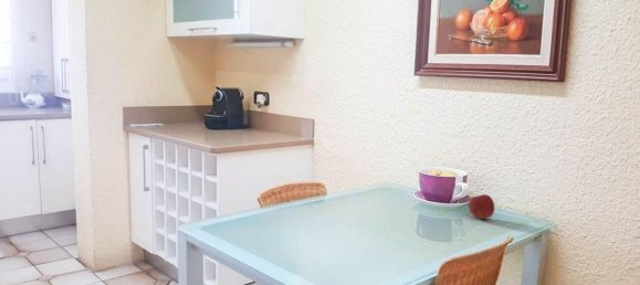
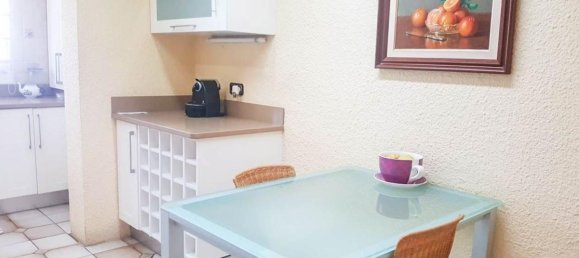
- apple (481, 205)
